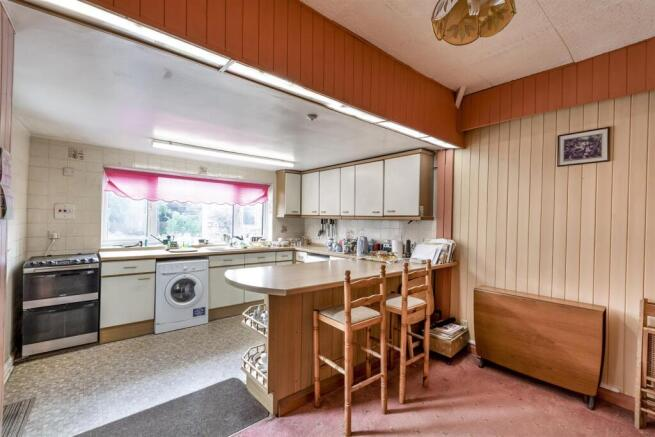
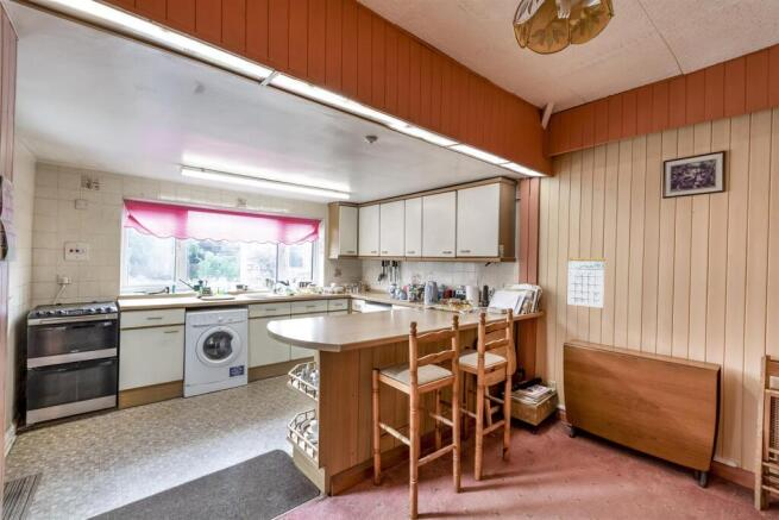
+ calendar (585, 276)
